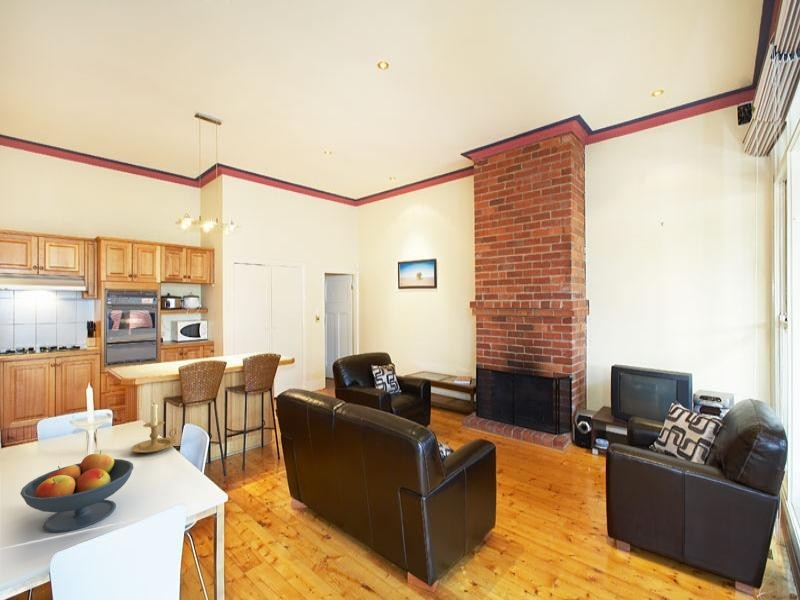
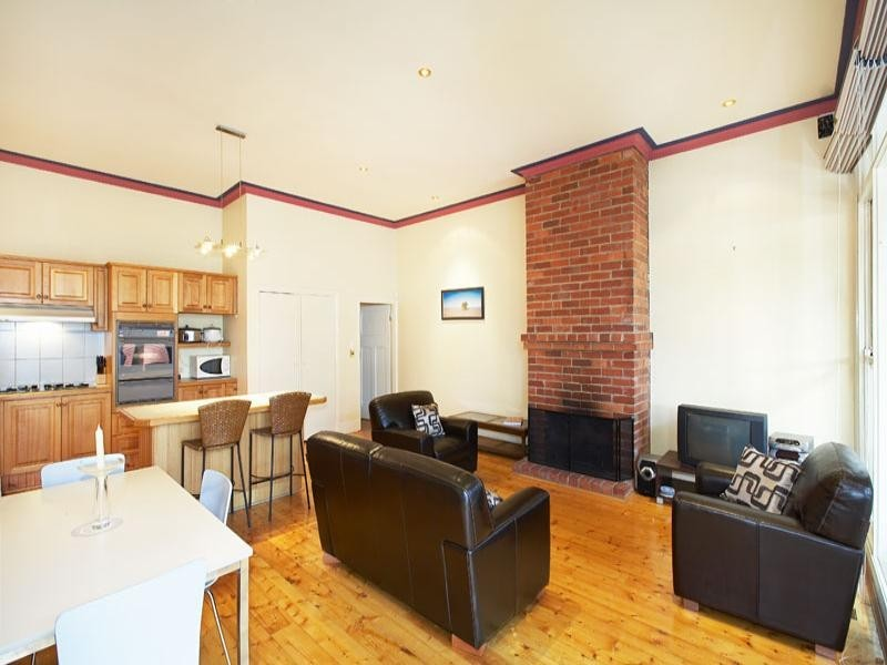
- candle holder (154, 425)
- fruit bowl (81, 489)
